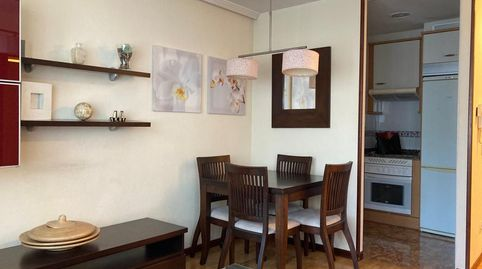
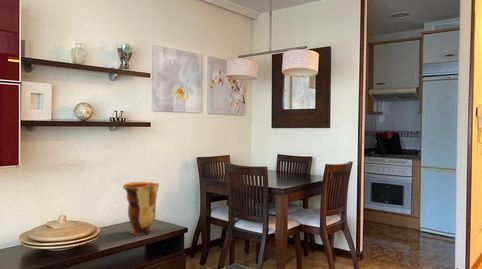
+ decorative vase (141, 207)
